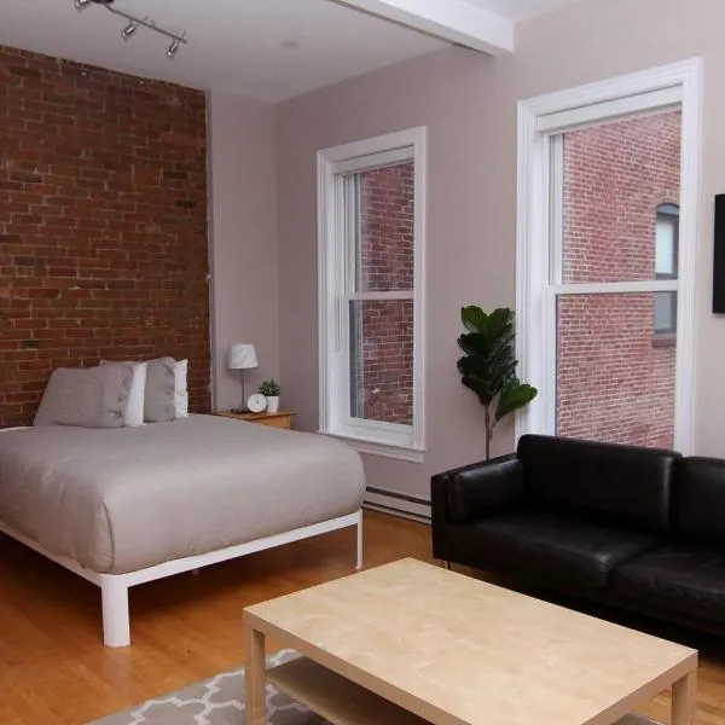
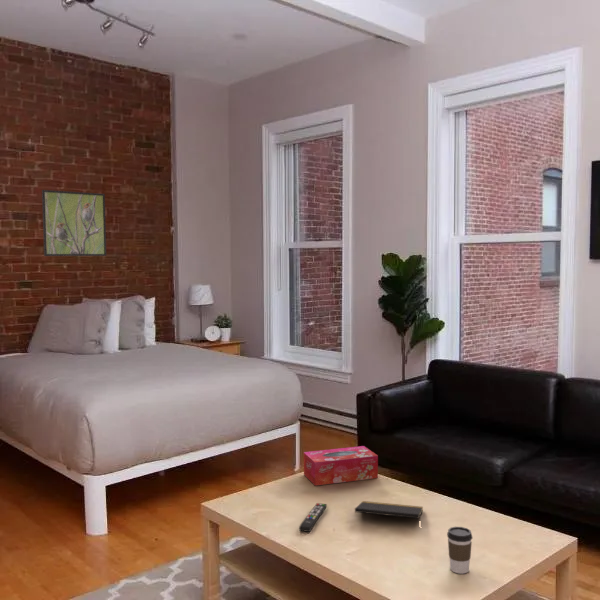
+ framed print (75, 224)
+ tissue box (340, 465)
+ coffee cup (459, 550)
+ remote control (313, 516)
+ notepad (389, 509)
